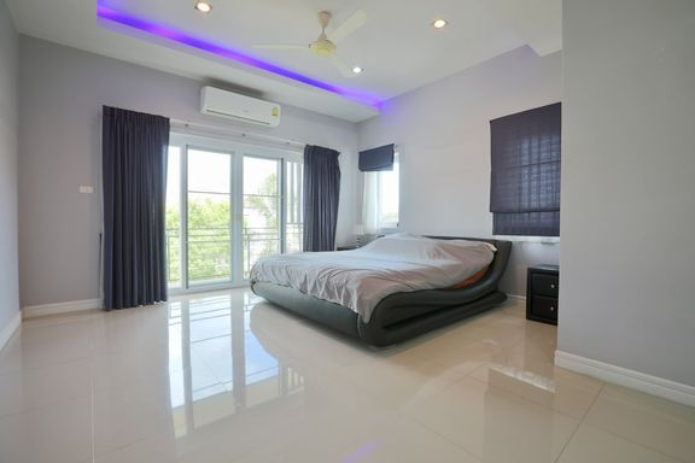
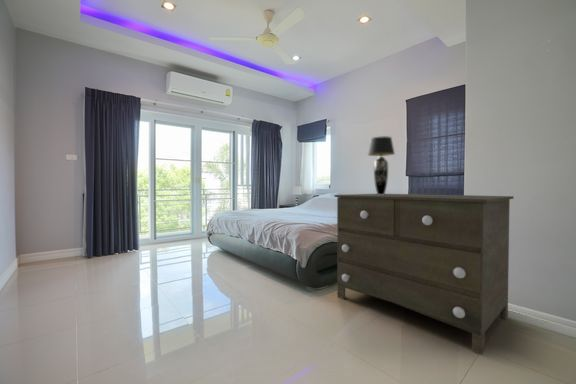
+ dresser (414, 251)
+ table lamp (381, 166)
